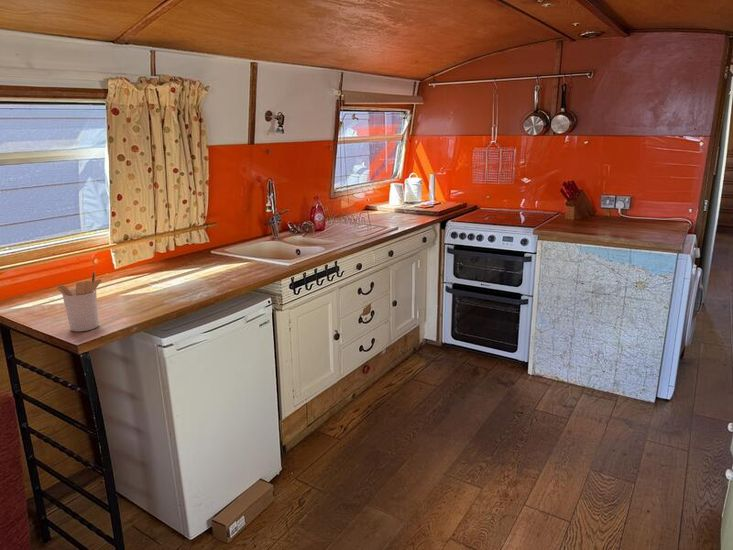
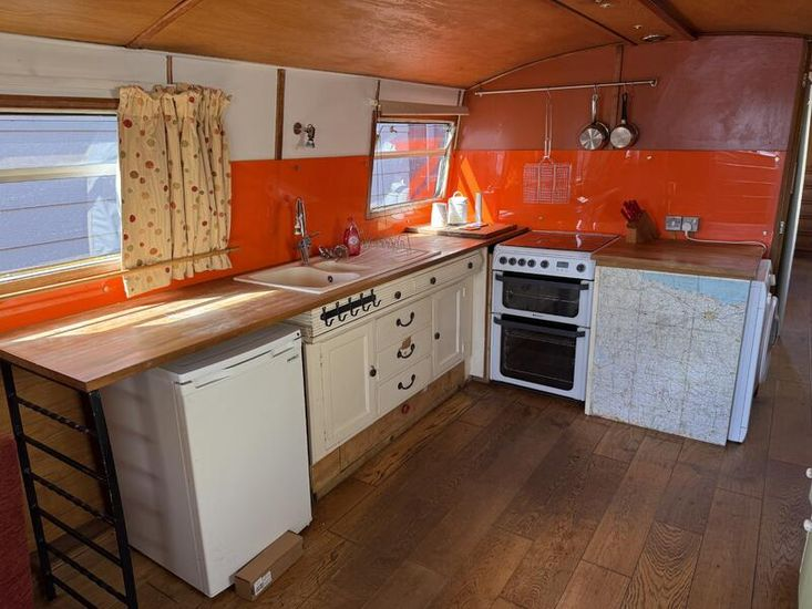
- utensil holder (84, 302)
